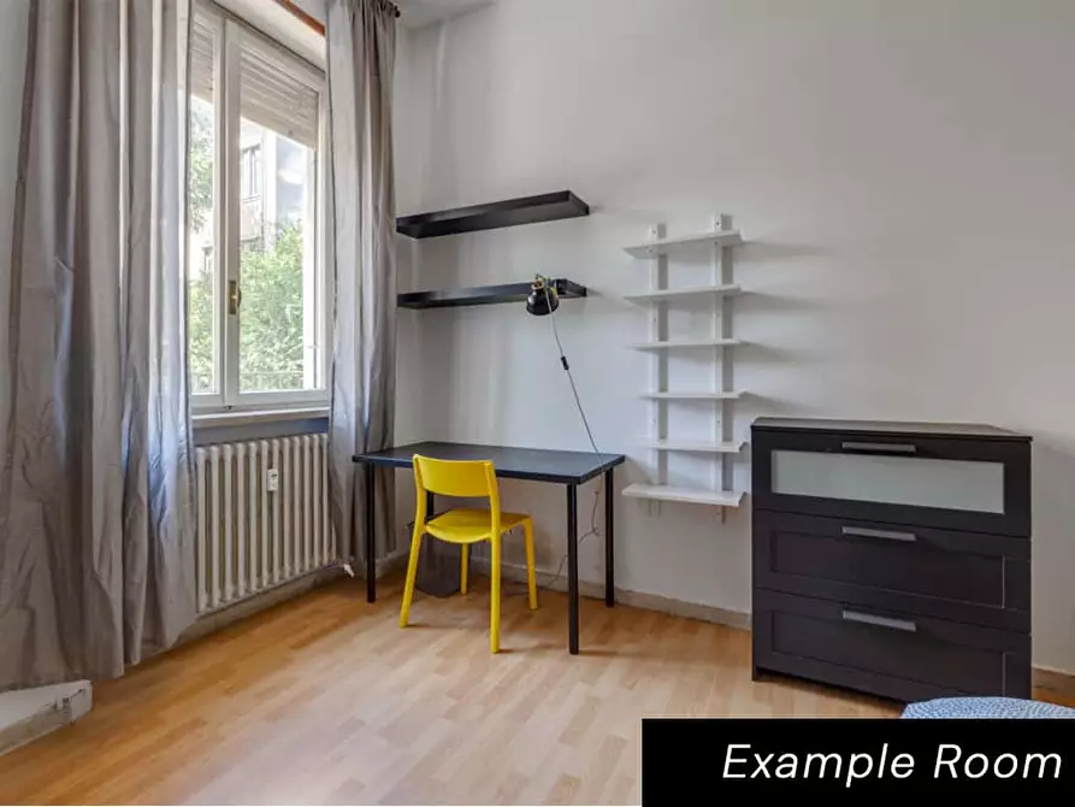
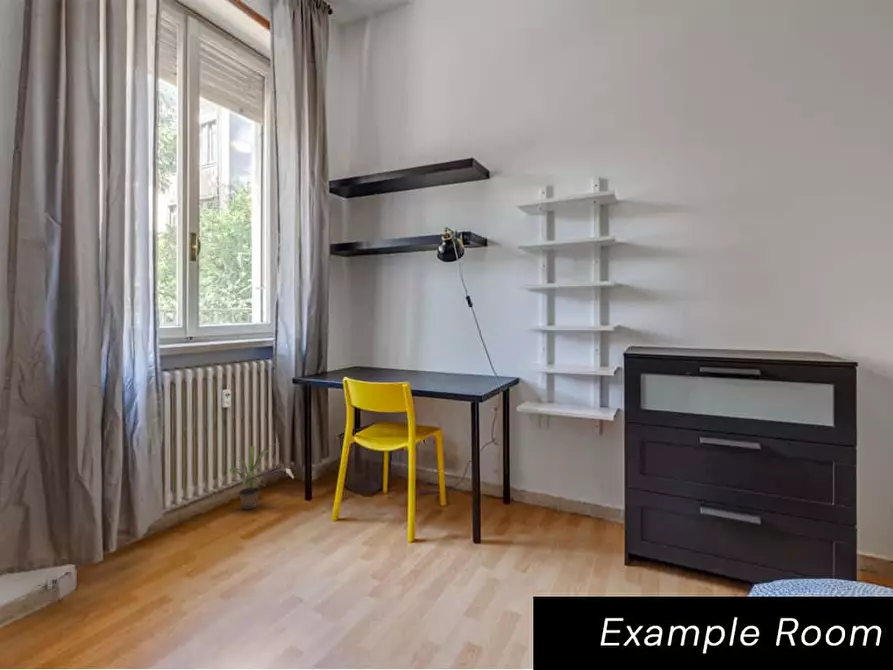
+ potted plant (254, 473)
